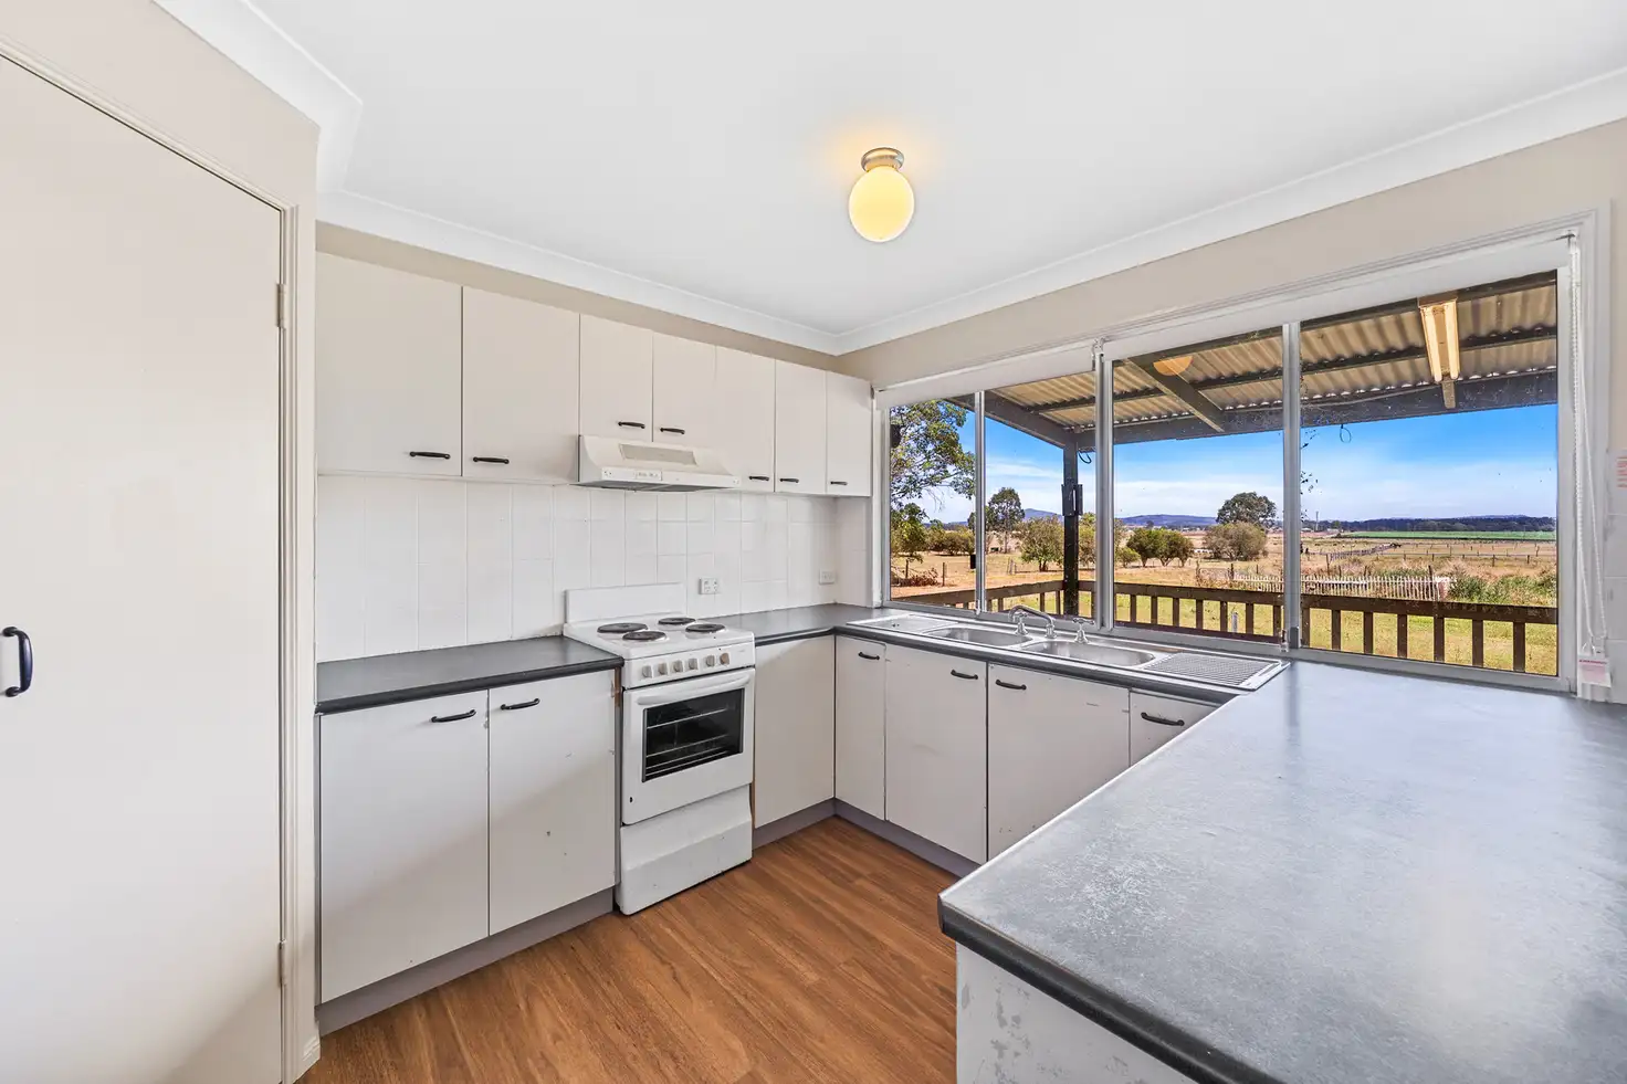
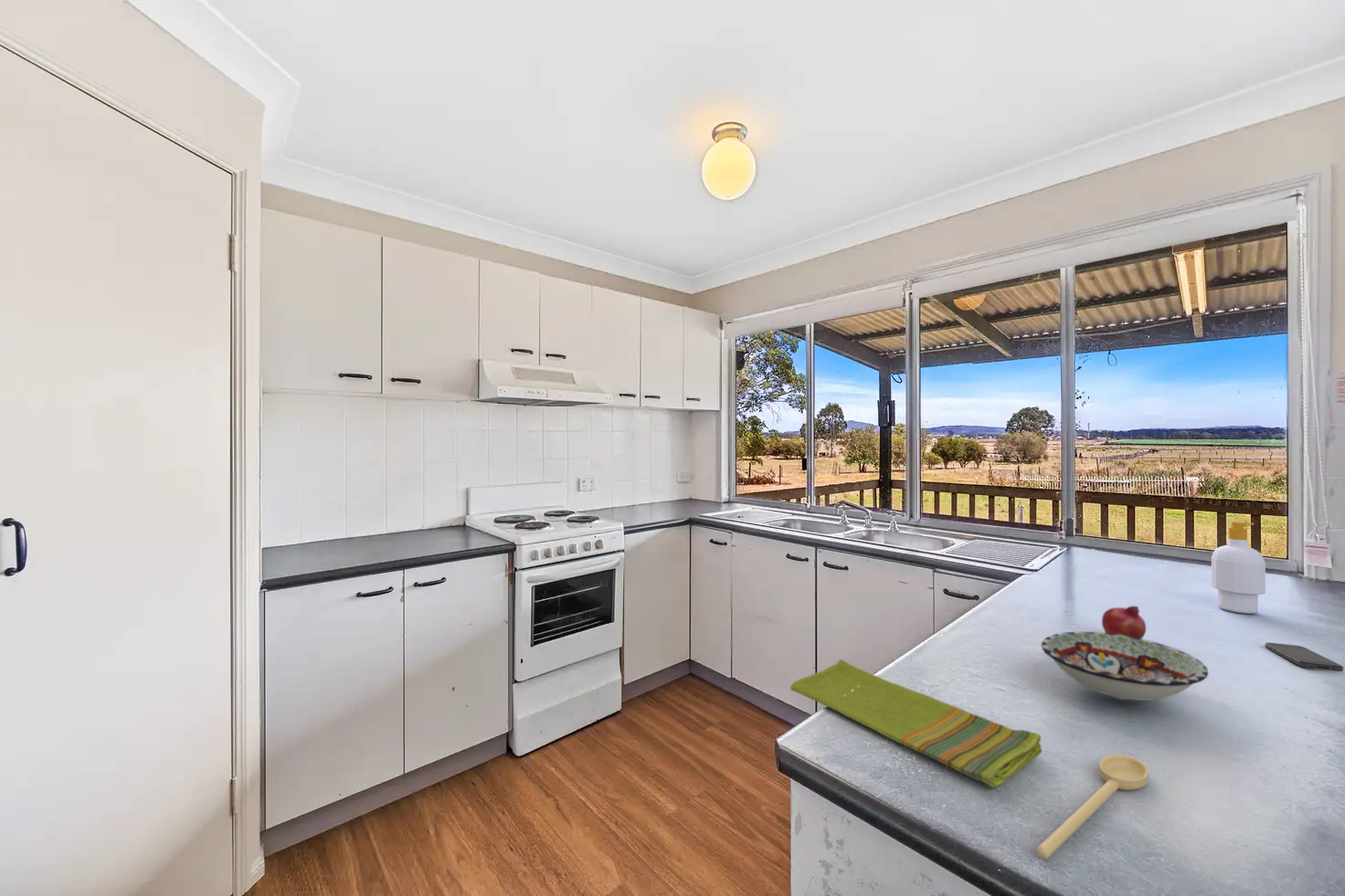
+ fruit (1123, 622)
+ soap bottle (1237, 566)
+ dish towel (902, 711)
+ bowl (1119, 675)
+ smartphone (1301, 656)
+ spoon (1093, 802)
